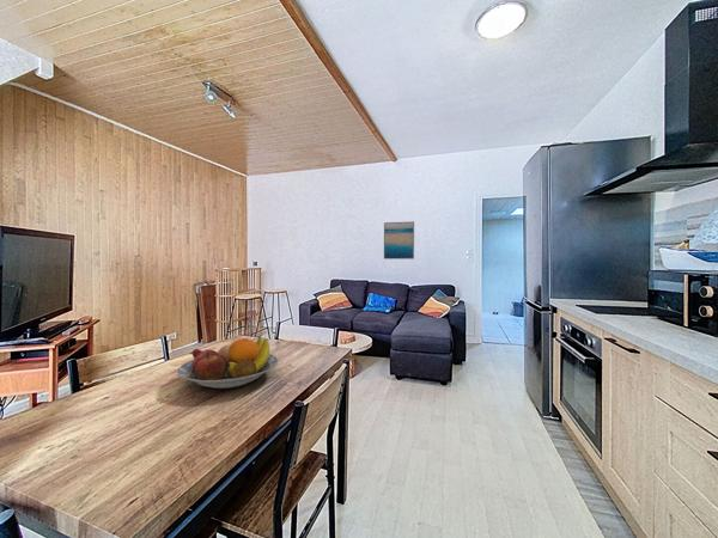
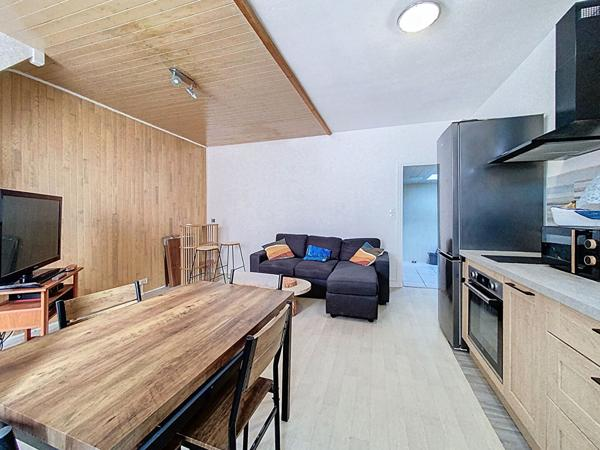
- wall art (398, 240)
- fruit bowl (230, 360)
